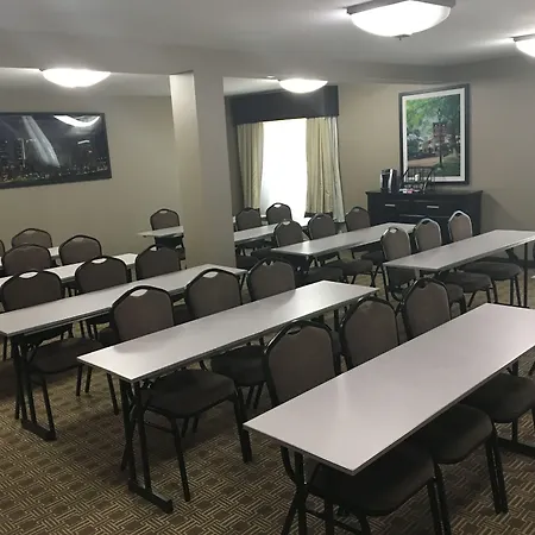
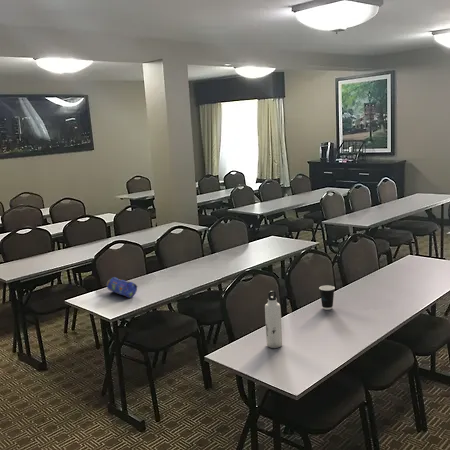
+ pencil case (121, 286)
+ dixie cup (327, 297)
+ water bottle (273, 318)
